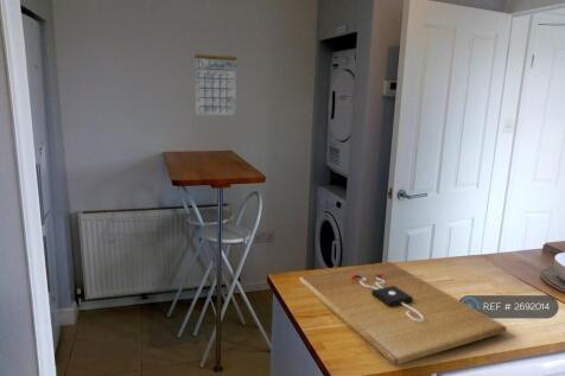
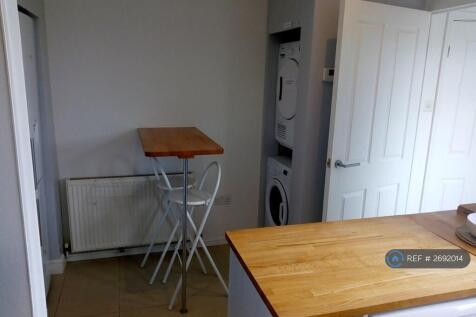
- cutting board (392, 298)
- calendar (216, 78)
